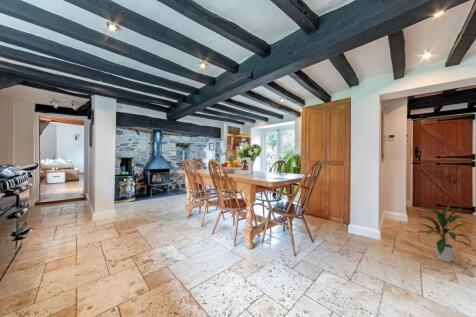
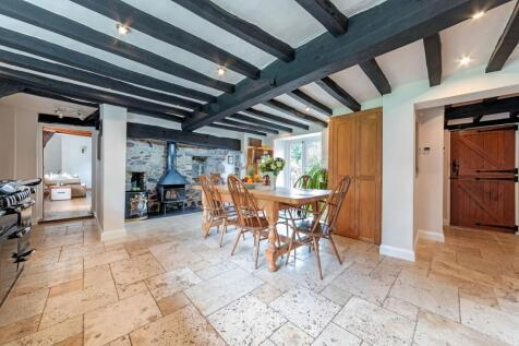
- indoor plant (442, 231)
